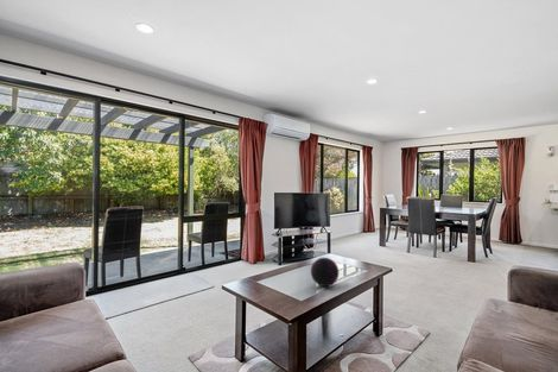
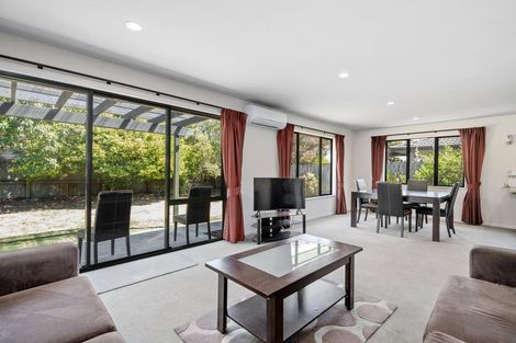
- decorative orb (324, 271)
